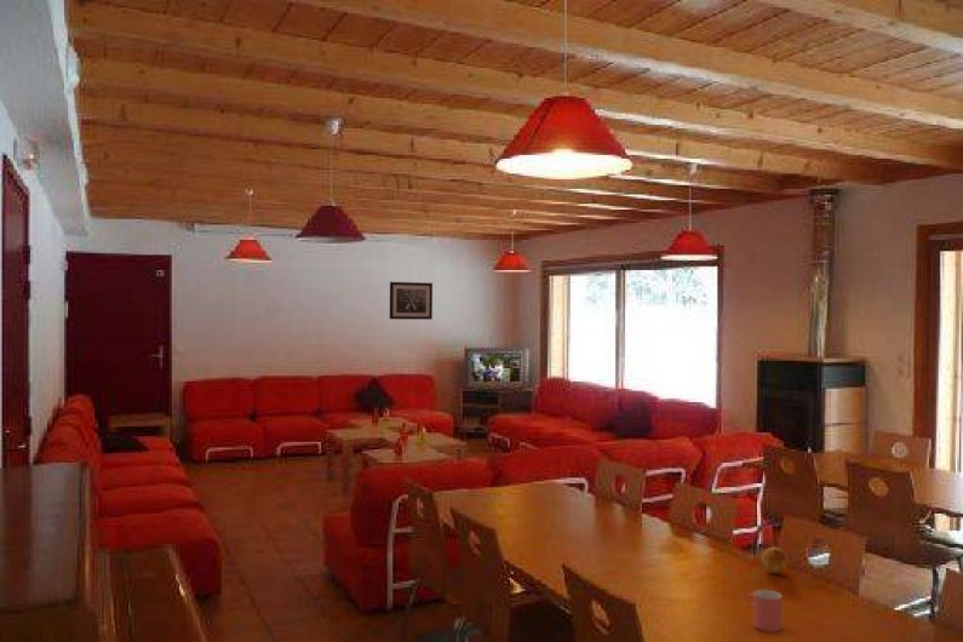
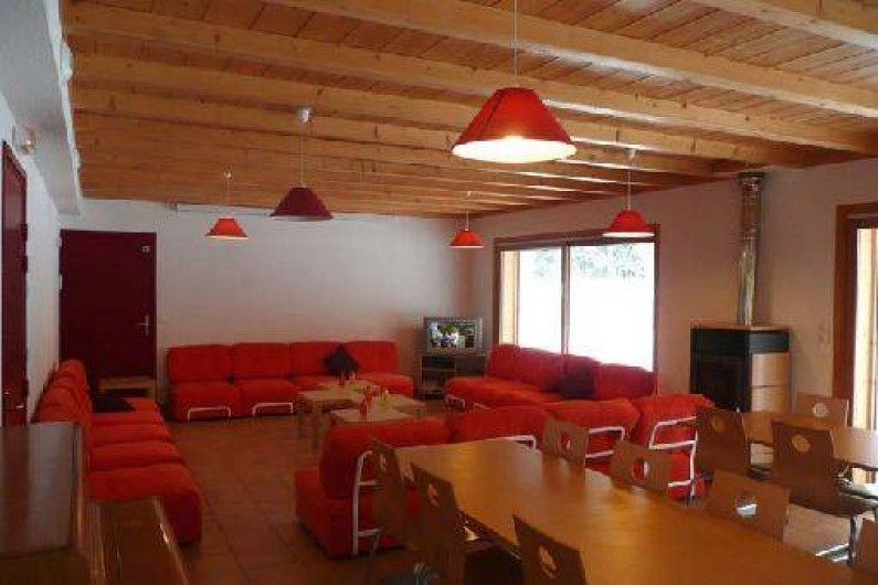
- fruit (774, 560)
- wall art (411, 300)
- cup (762, 608)
